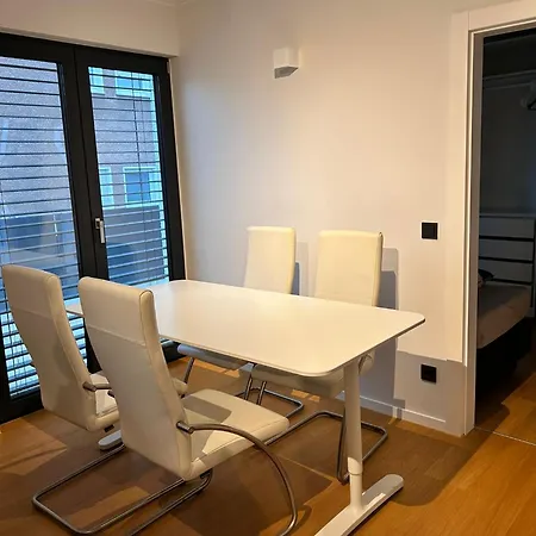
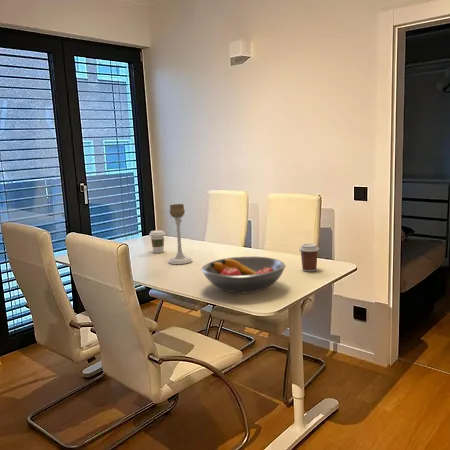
+ coffee cup (309, 257)
+ candle holder (178, 233)
+ coffee cup (157, 241)
+ fruit bowl (243, 274)
